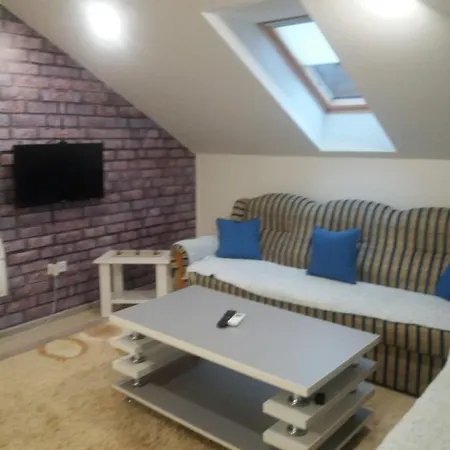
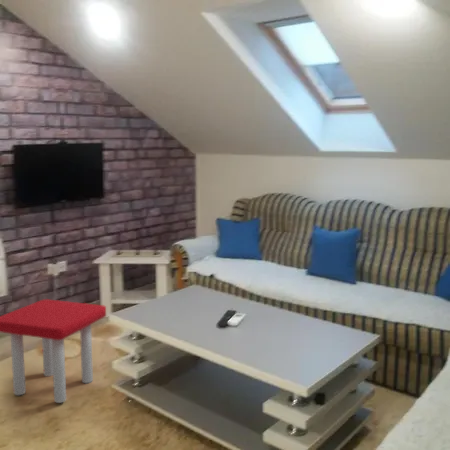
+ stool (52, 350)
